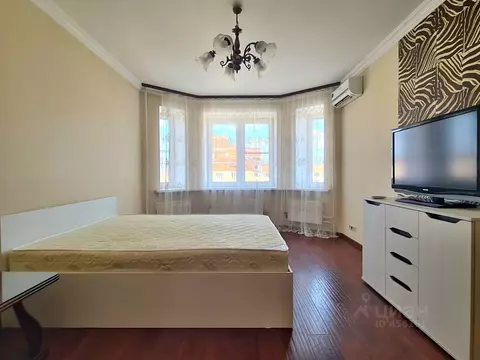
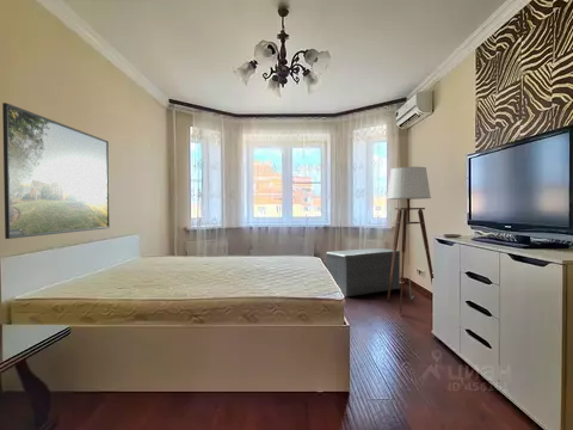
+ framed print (67, 179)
+ floor lamp (408, 236)
+ bench (363, 270)
